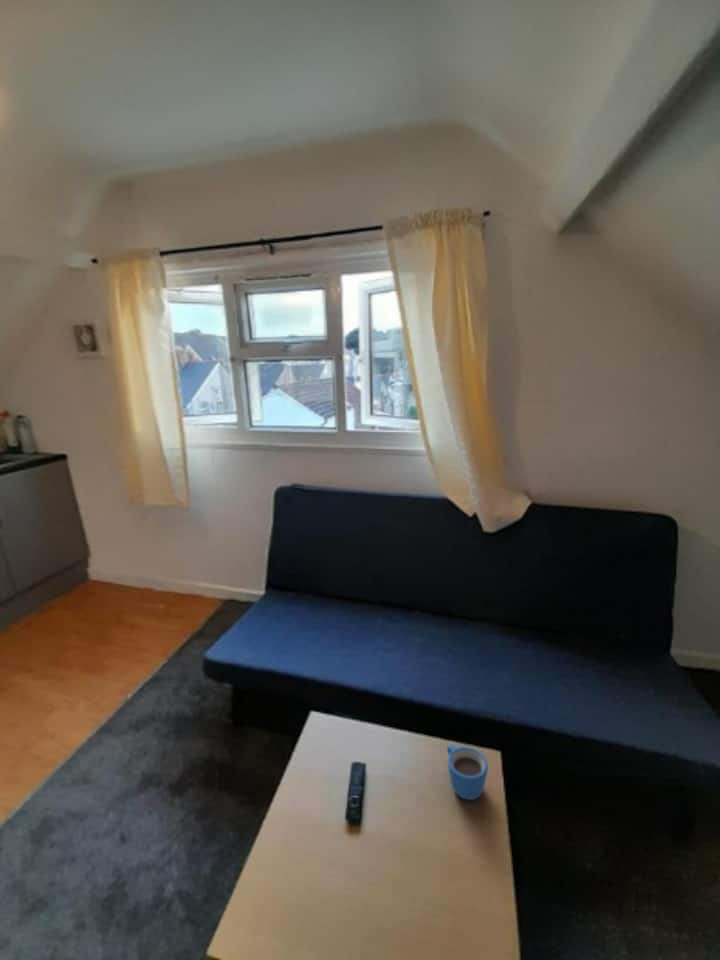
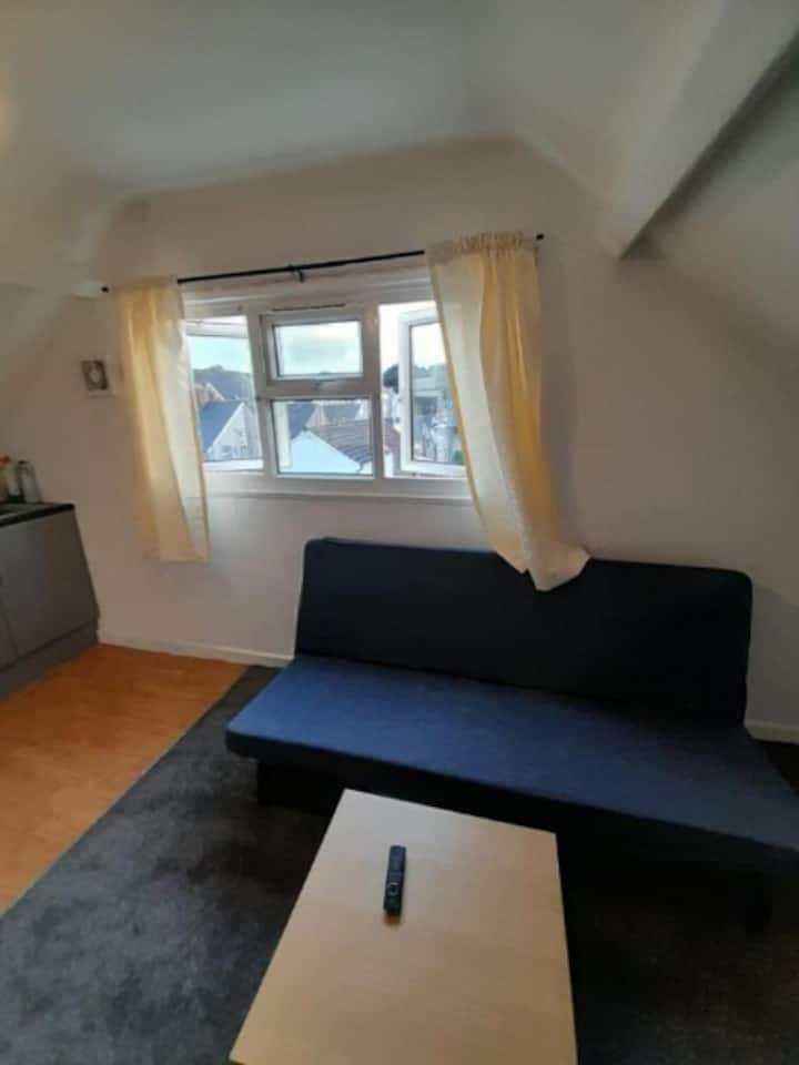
- mug (463, 770)
